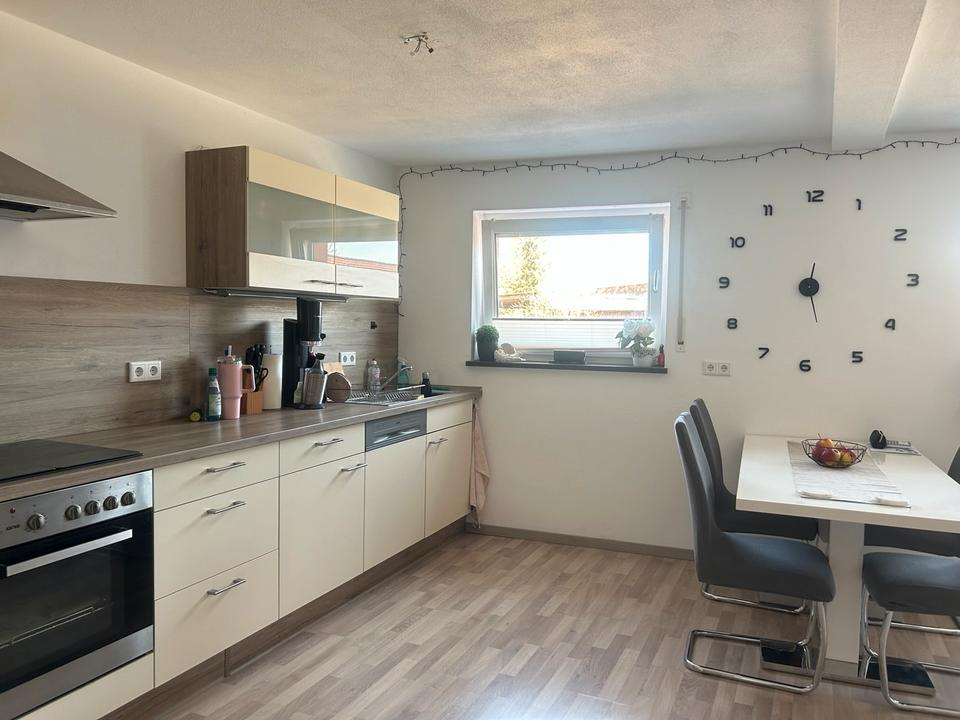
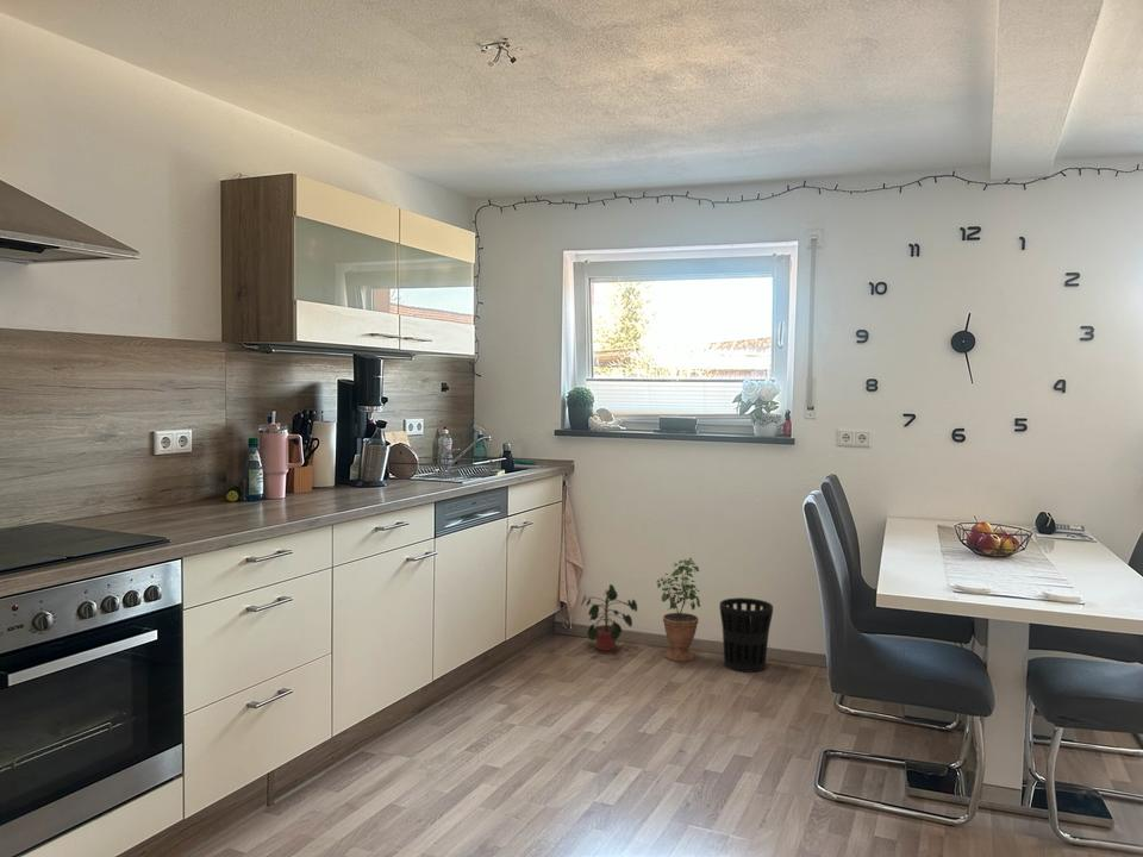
+ wastebasket (745, 634)
+ potted plant (676, 606)
+ potted plant (608, 614)
